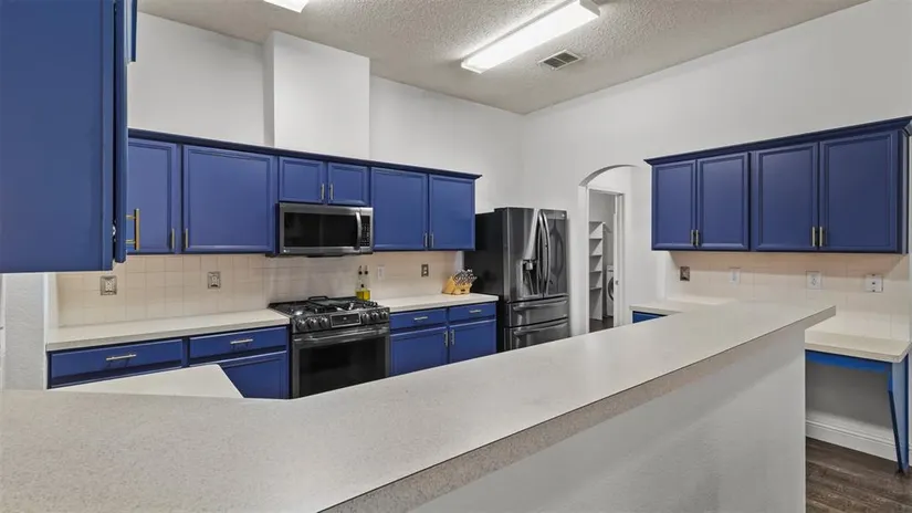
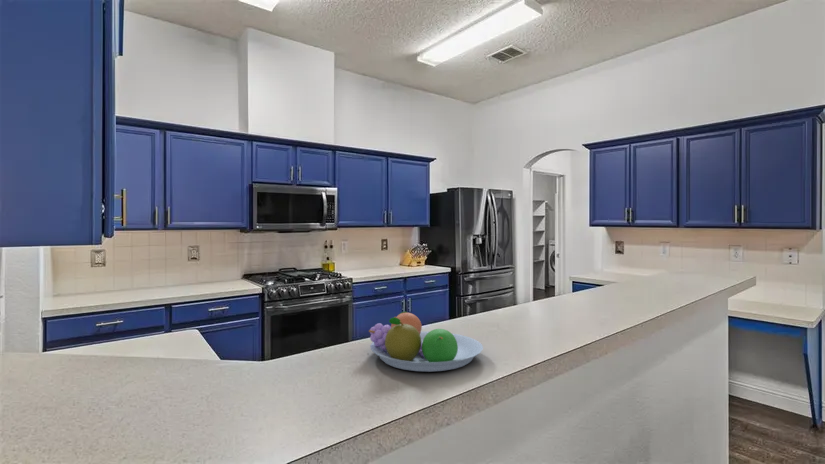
+ fruit bowl (425, 335)
